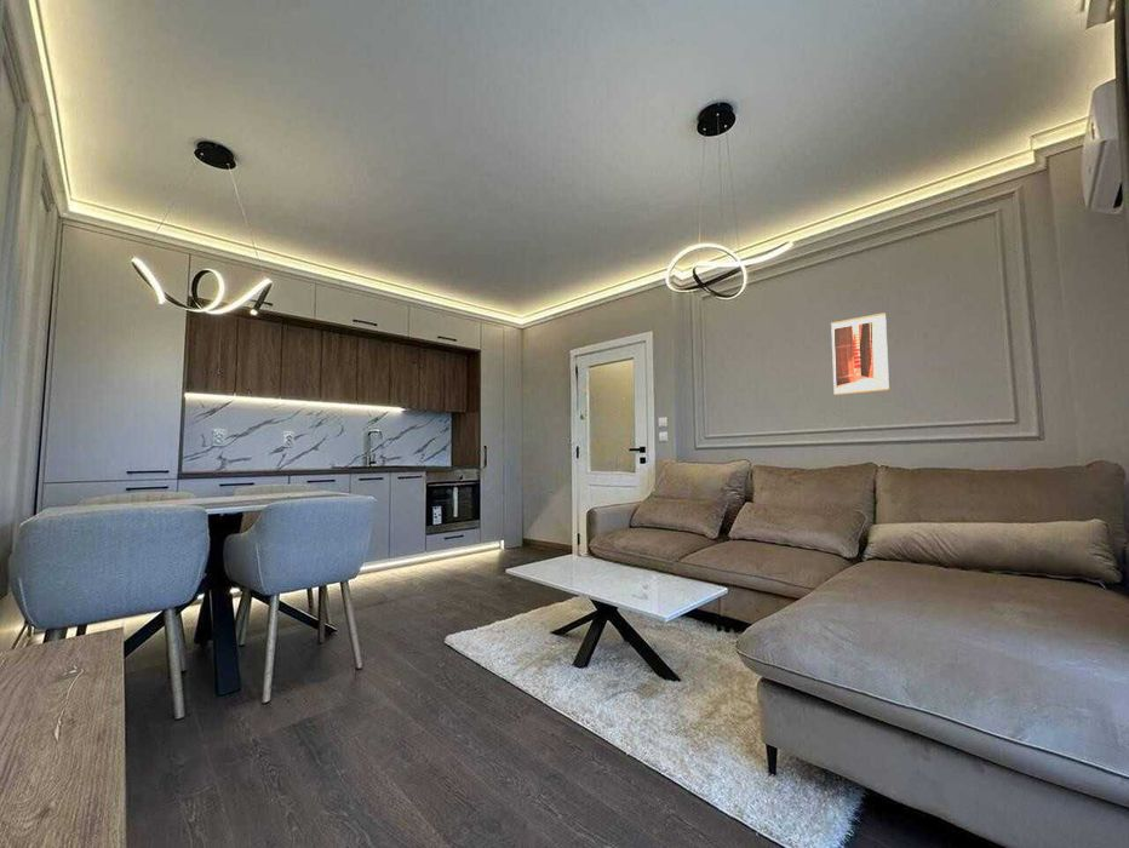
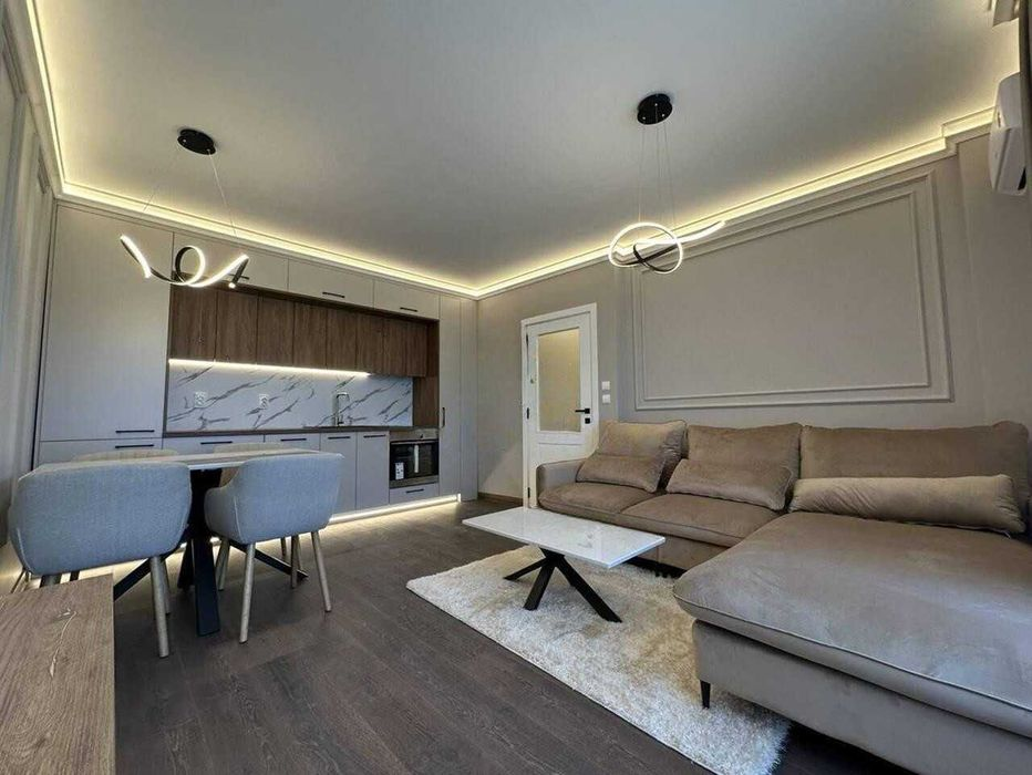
- wall art (859, 355)
